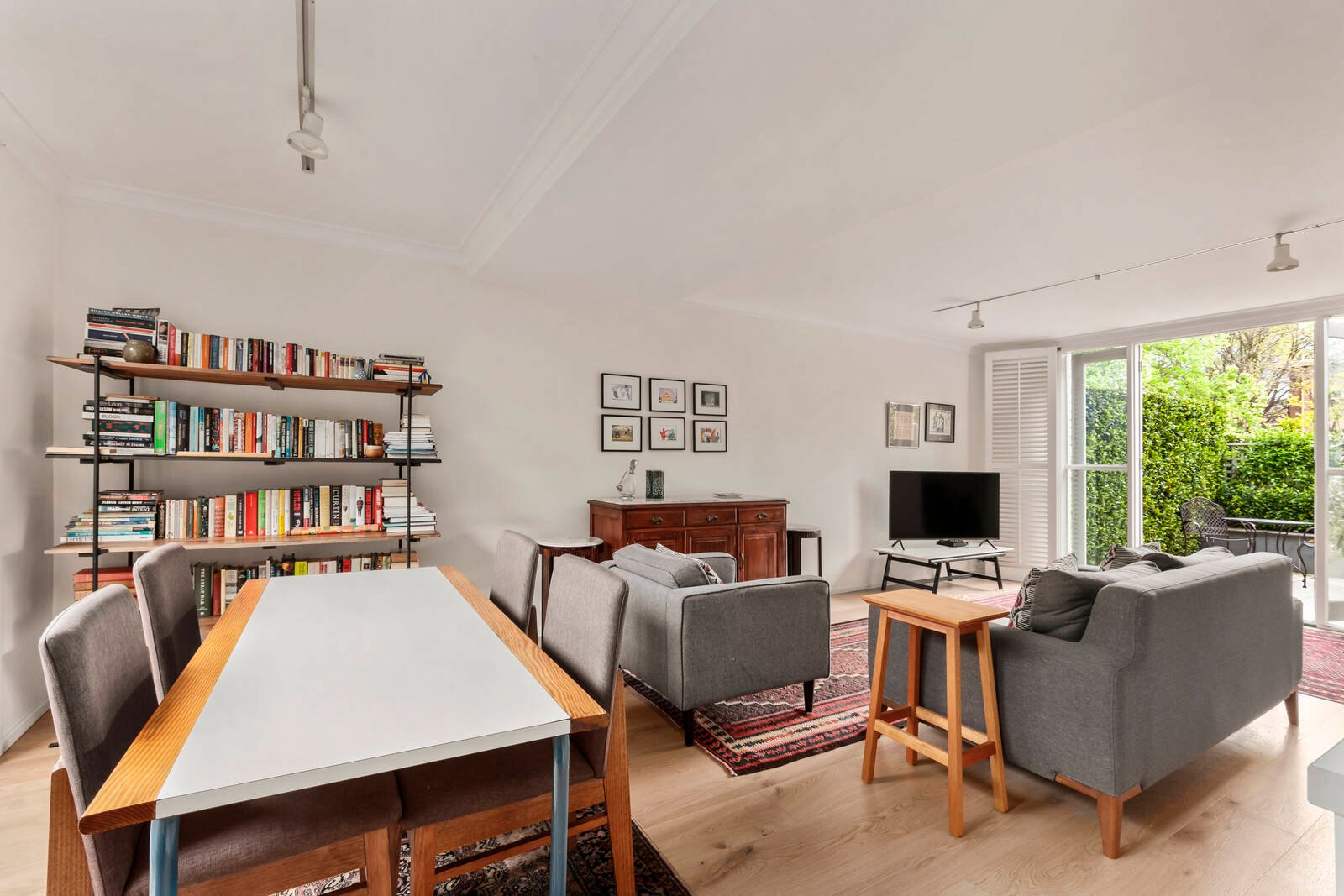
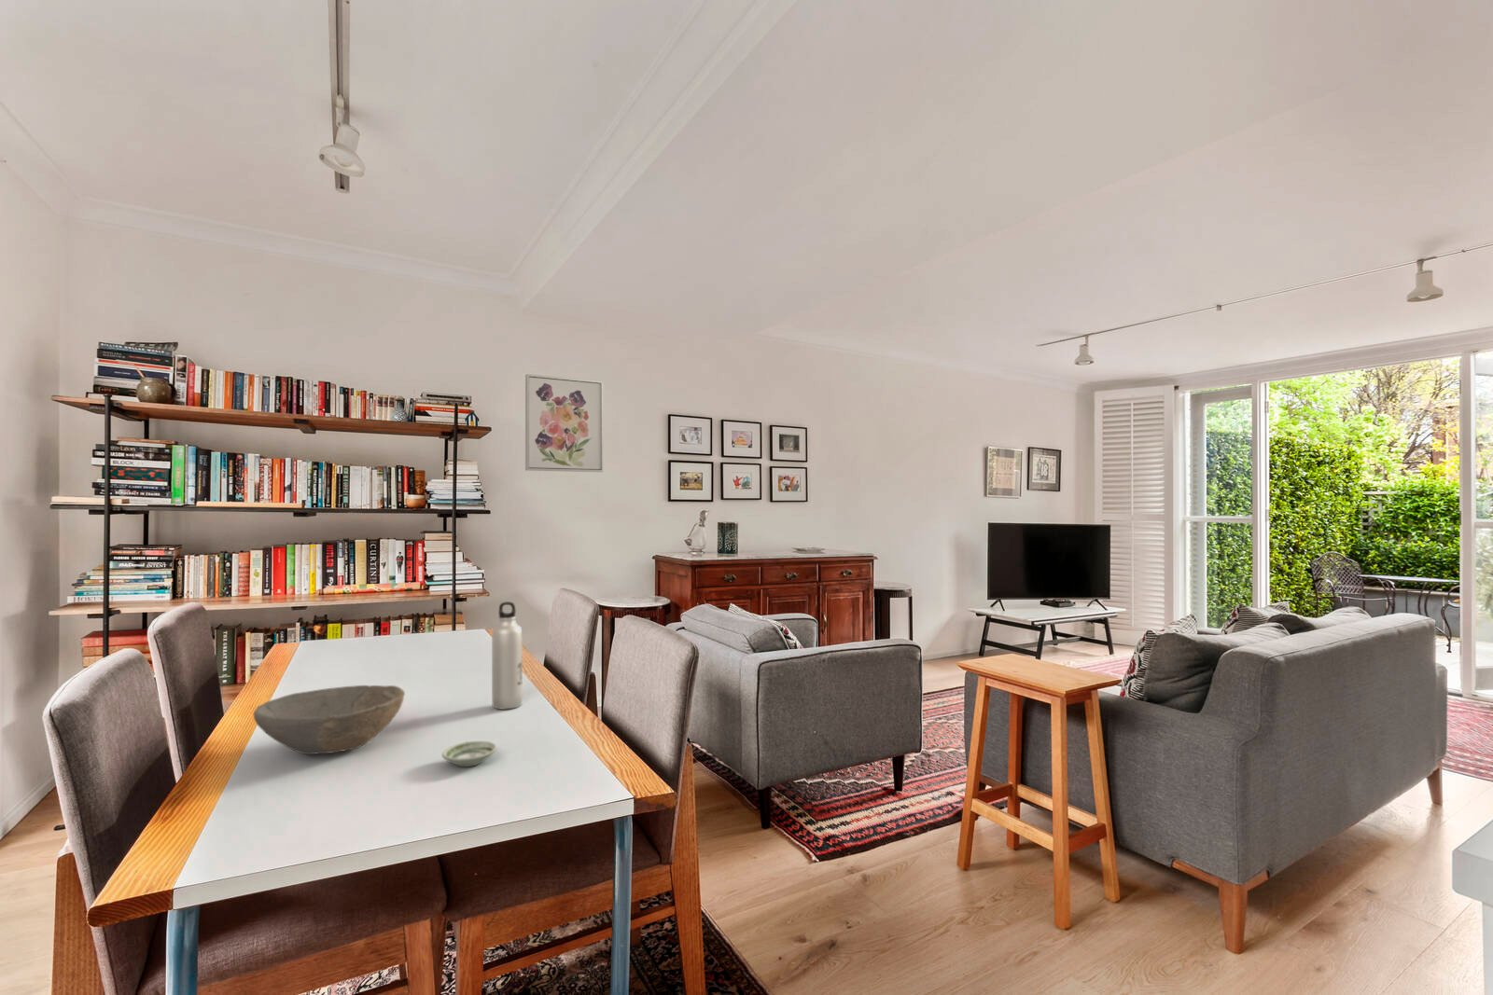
+ bowl (332, 724)
+ saucer (470, 755)
+ water bottle (507, 654)
+ wall art (564, 424)
